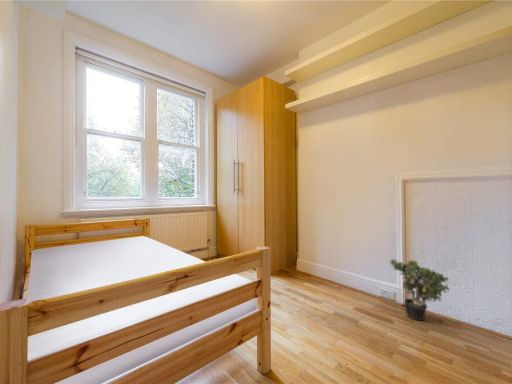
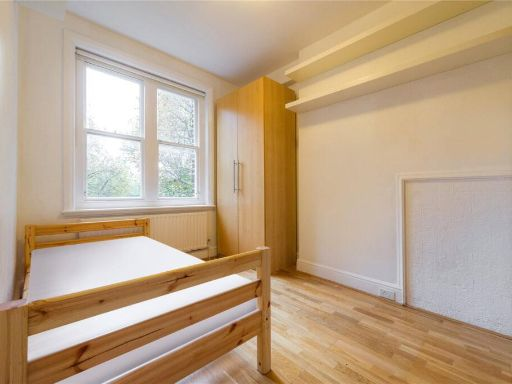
- potted plant (416, 289)
